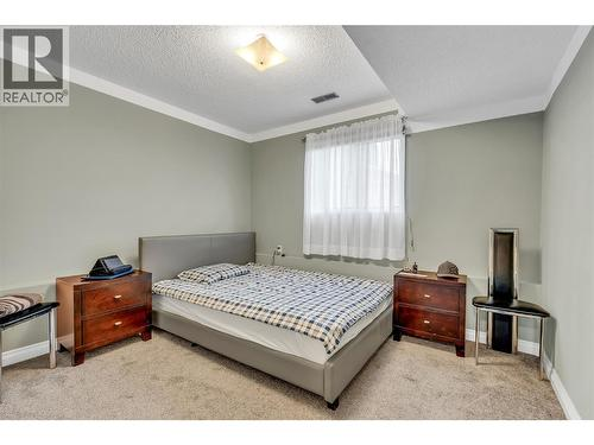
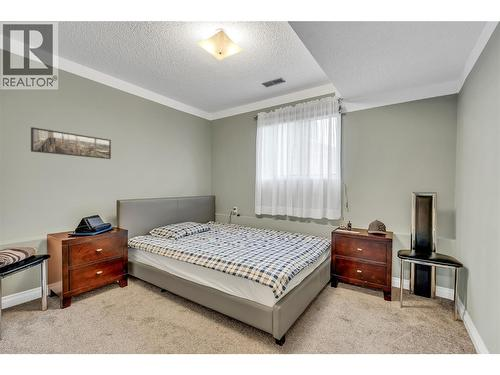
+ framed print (75, 145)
